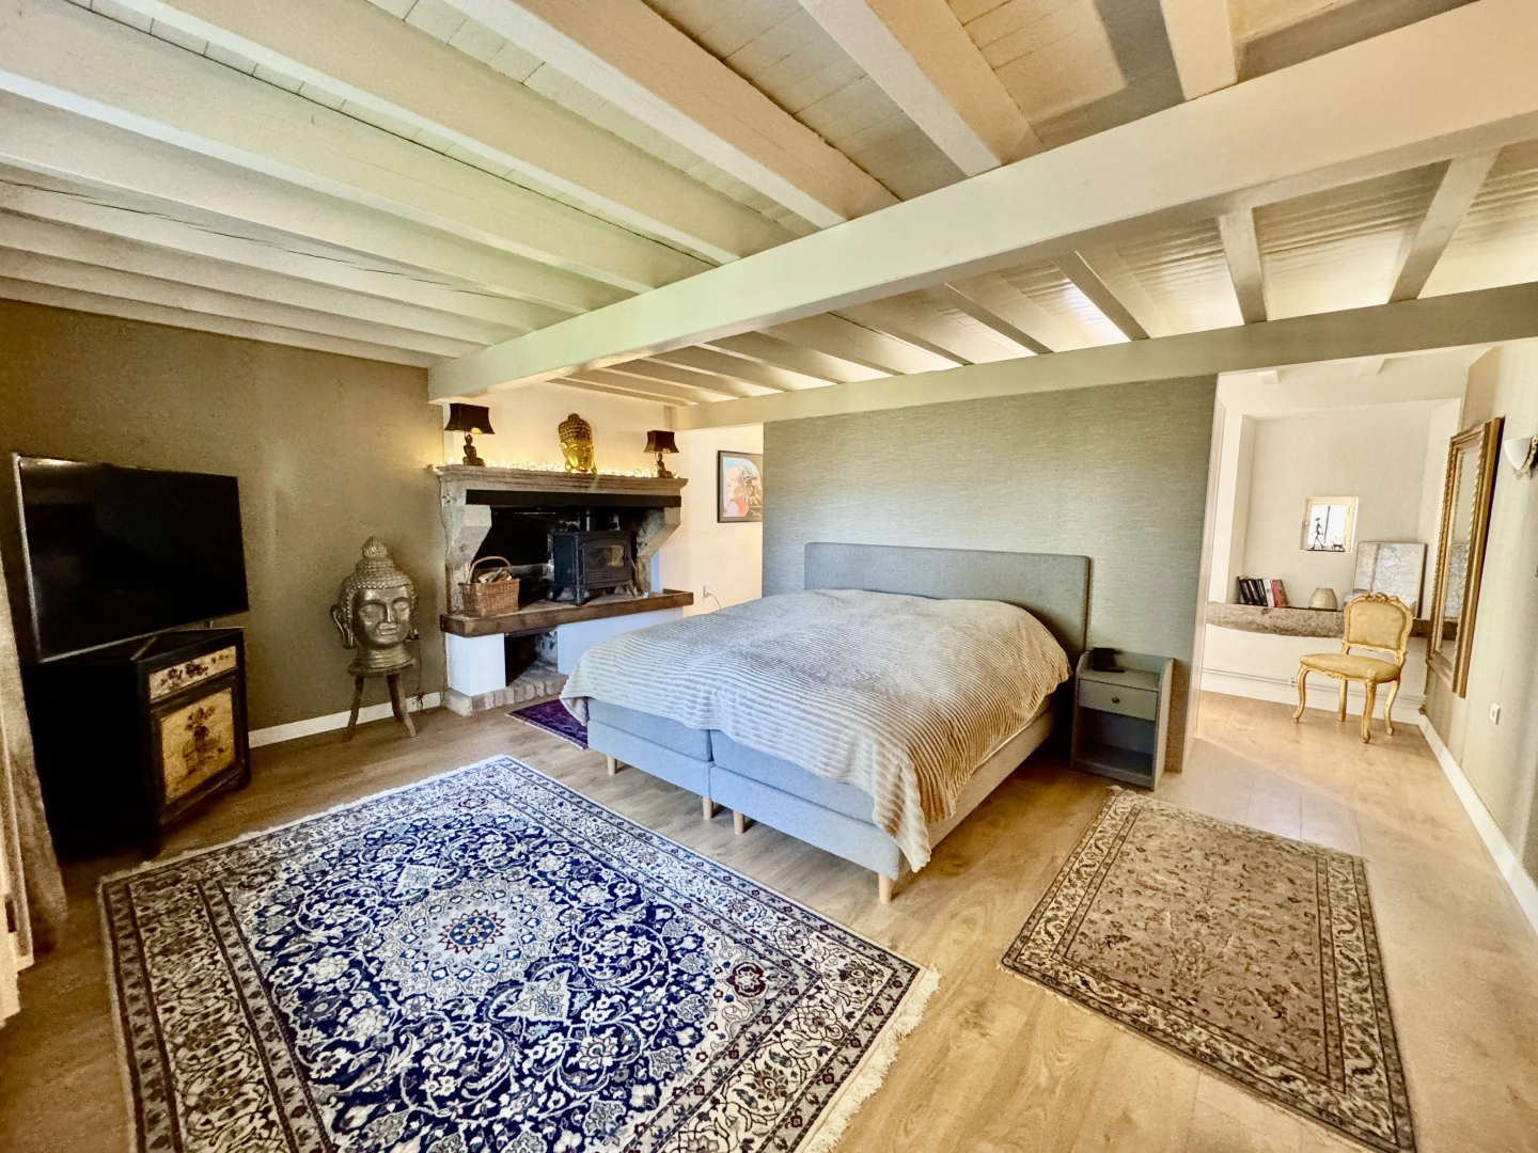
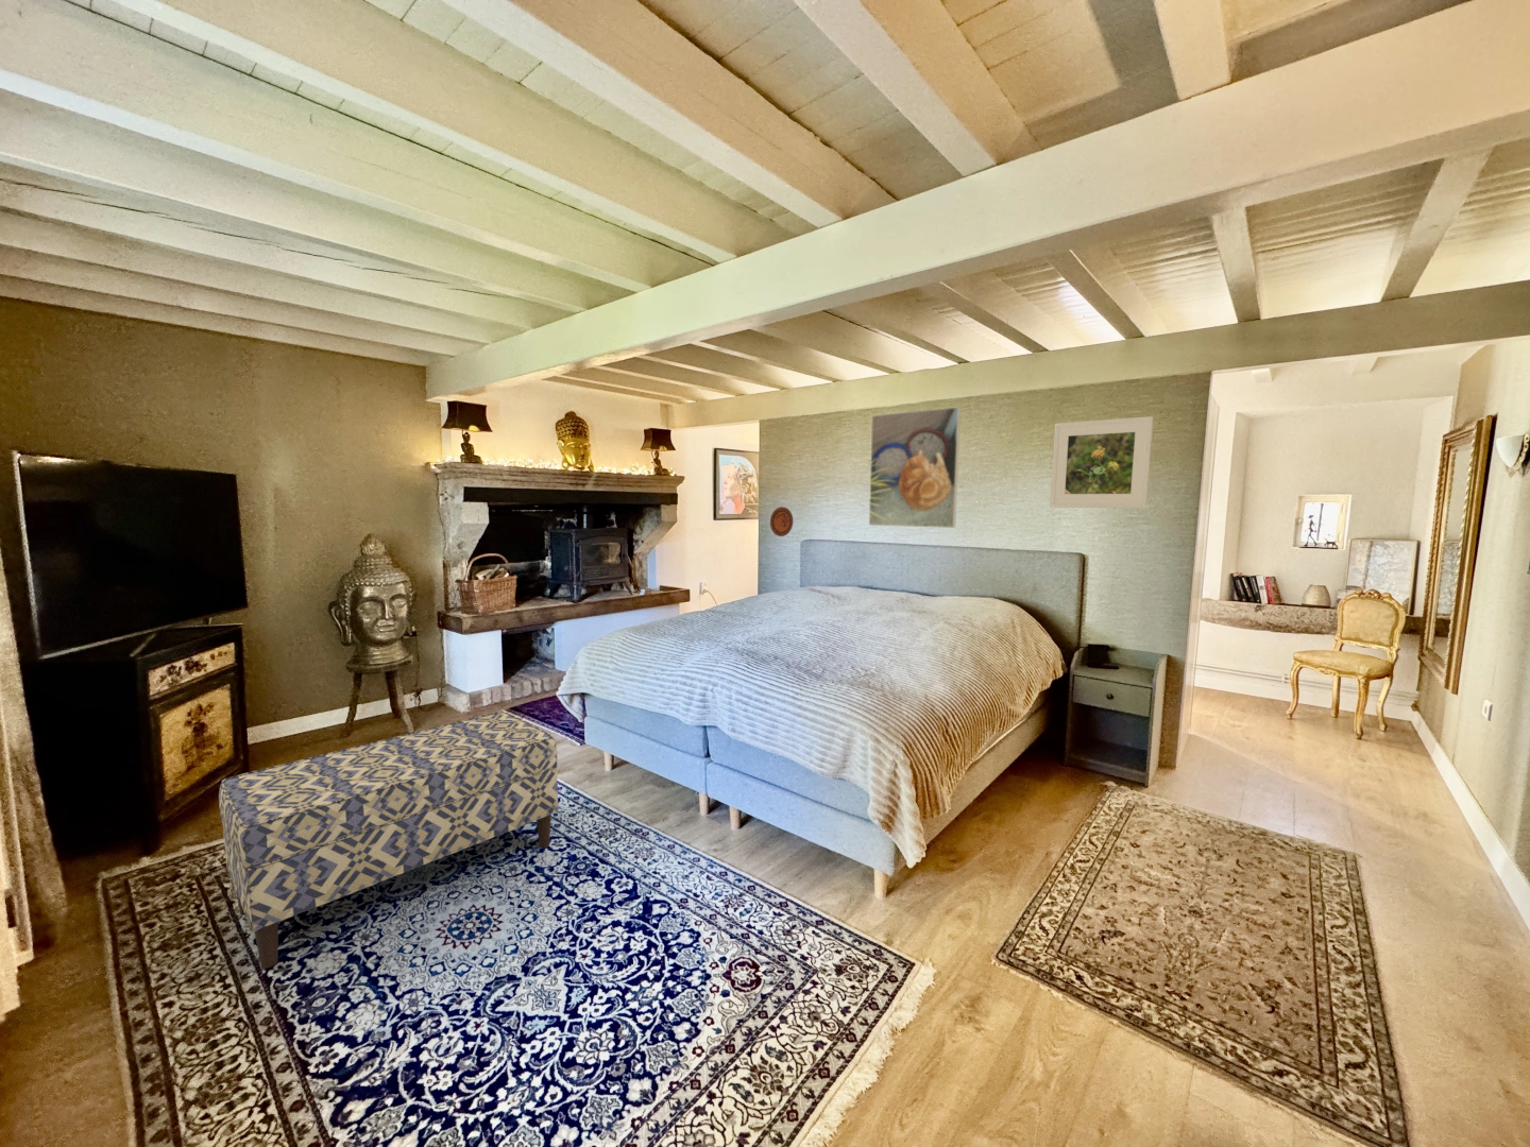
+ decorative plate (781, 522)
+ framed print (1099, 464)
+ bench (406, 816)
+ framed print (912, 470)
